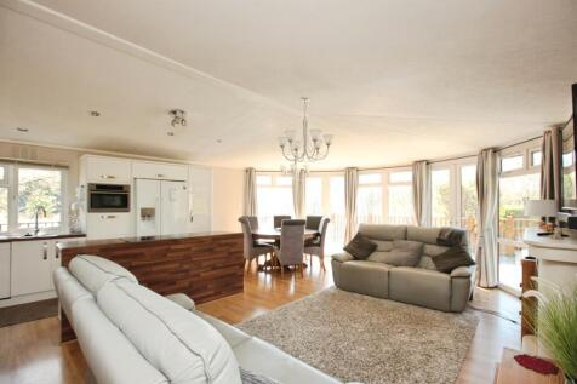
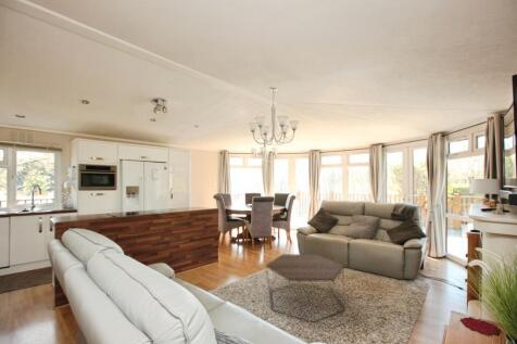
+ coffee table (303, 283)
